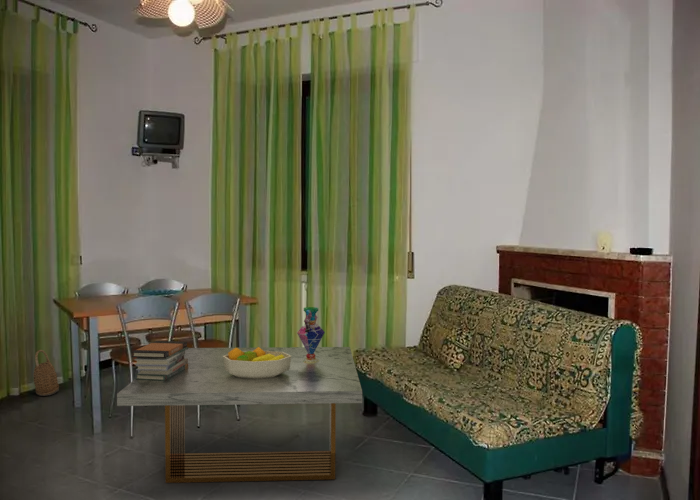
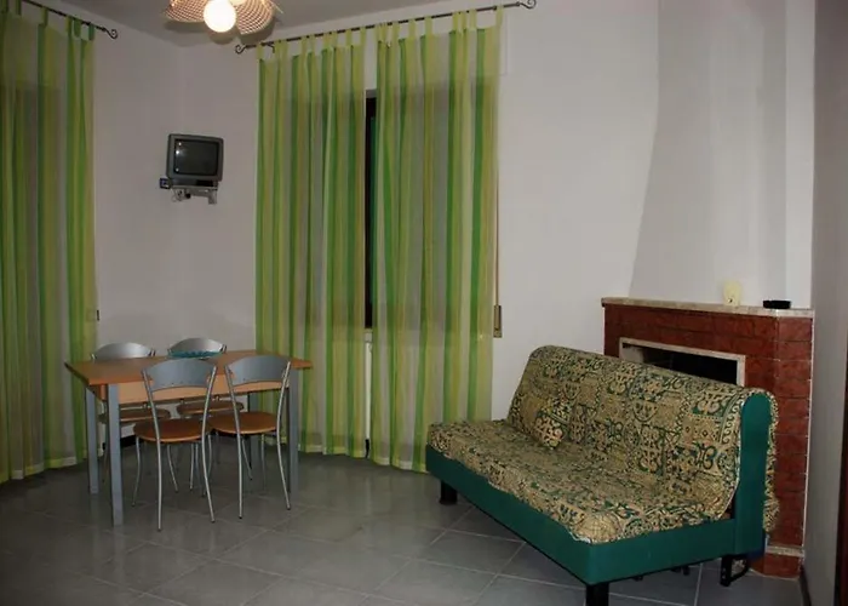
- vase (310, 334)
- book stack (161, 359)
- basket (46, 371)
- coffee table (253, 403)
- fruit bowl (257, 360)
